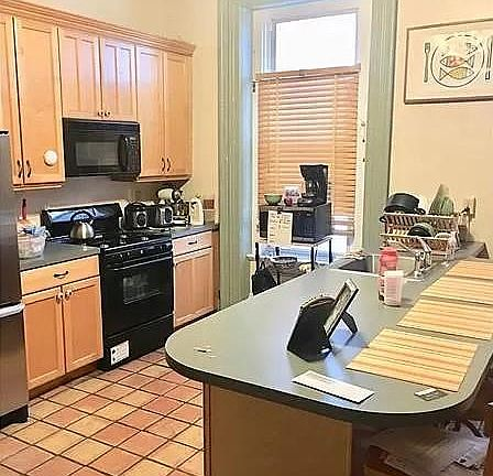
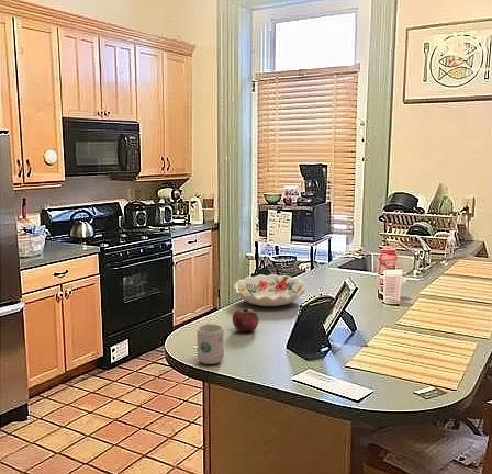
+ decorative bowl (269, 291)
+ mug (211, 338)
+ apple (245, 318)
